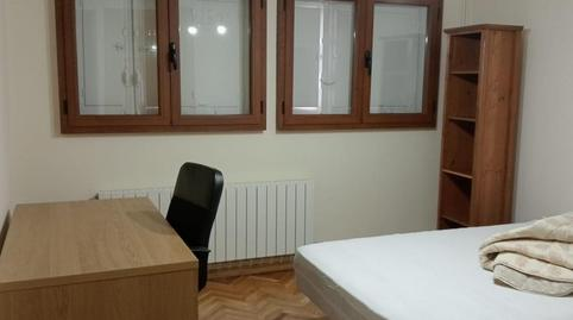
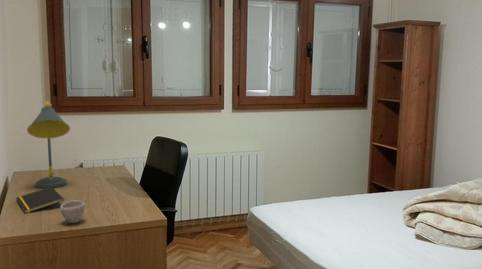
+ cup (73, 211)
+ desk lamp (49, 144)
+ notepad (39, 199)
